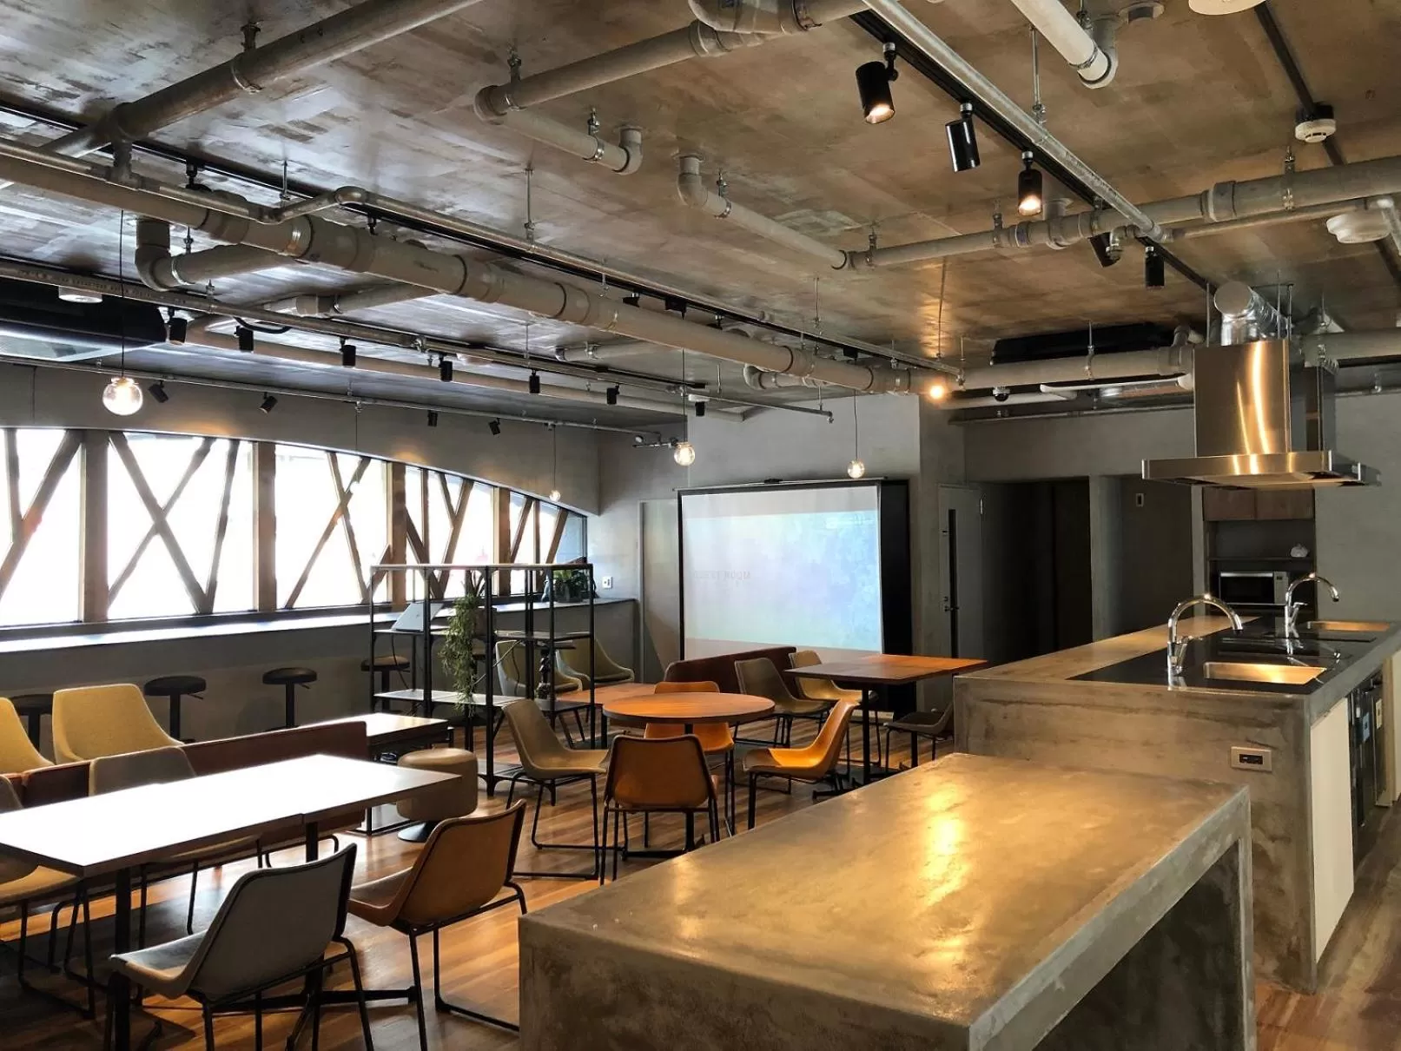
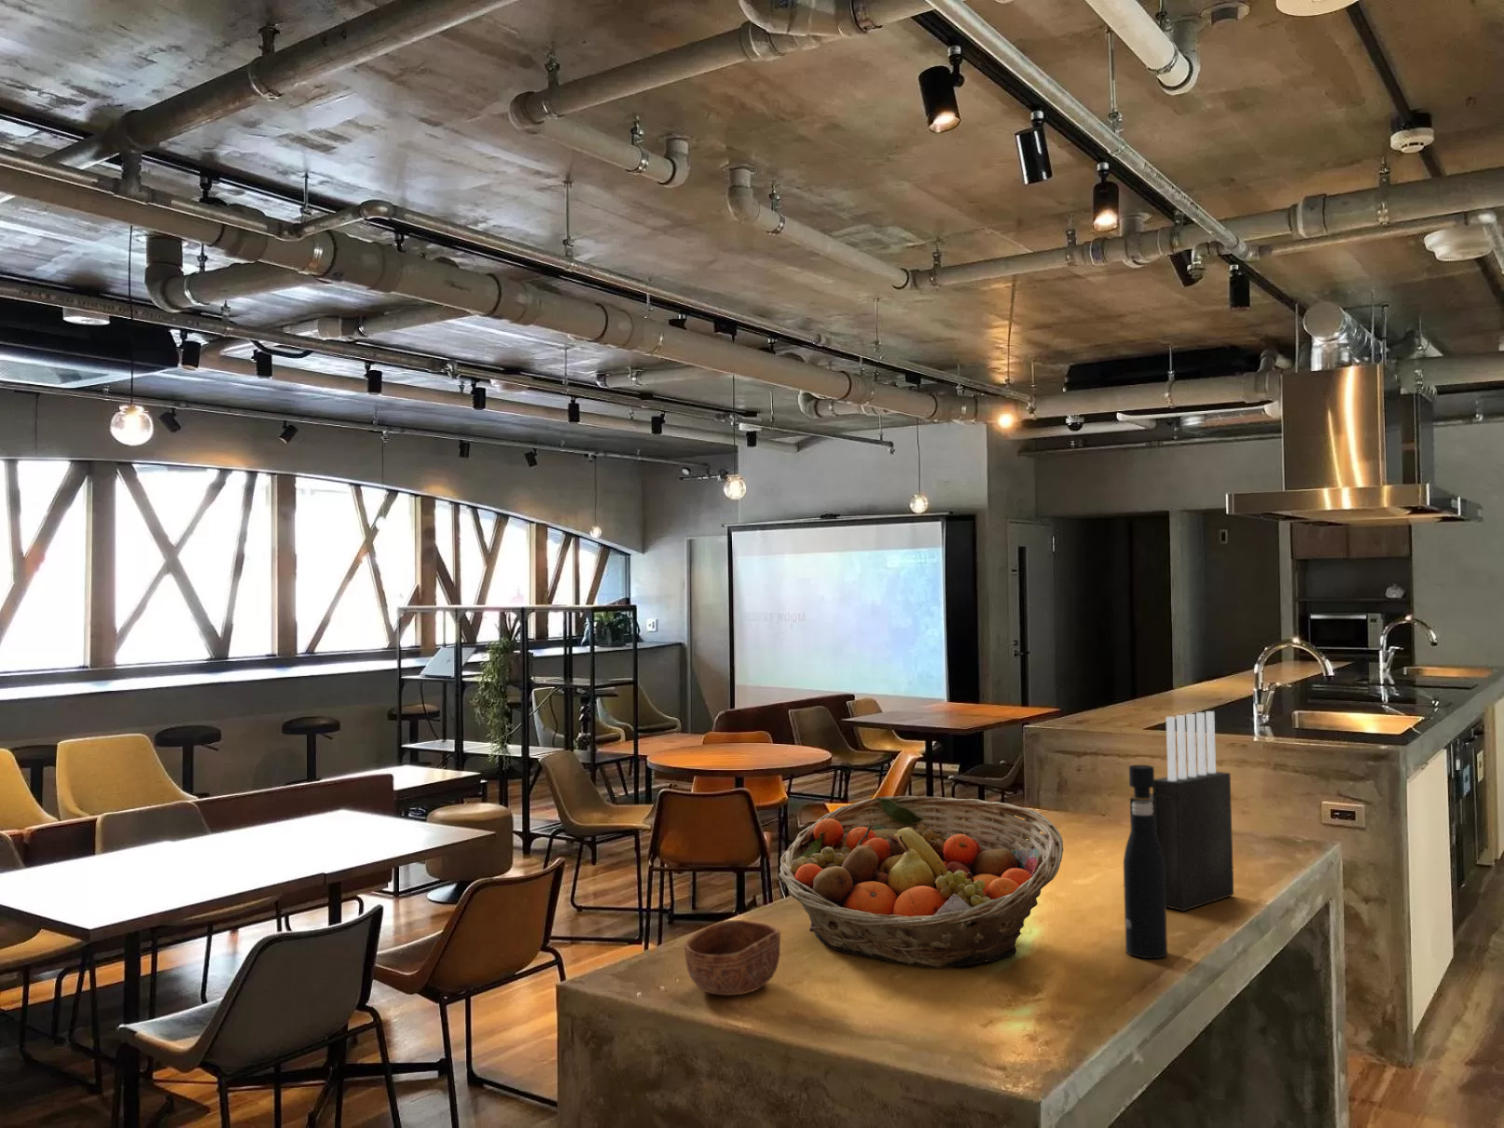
+ bowl (732, 959)
+ knife block (1175, 805)
+ pepper grinder (1144, 859)
+ fruit basket (917, 874)
